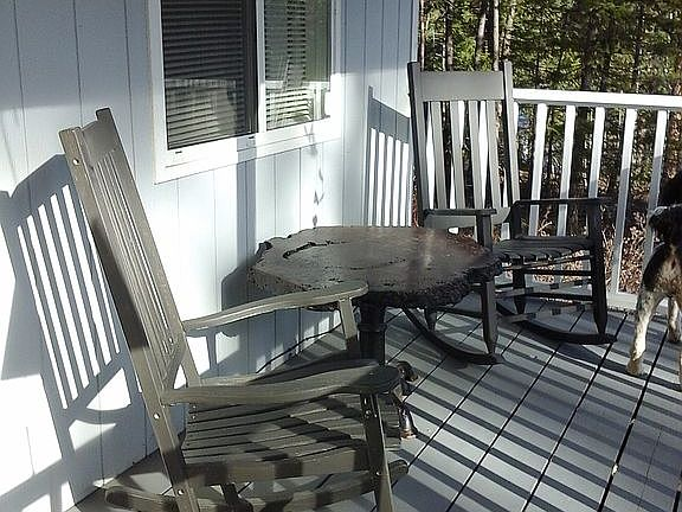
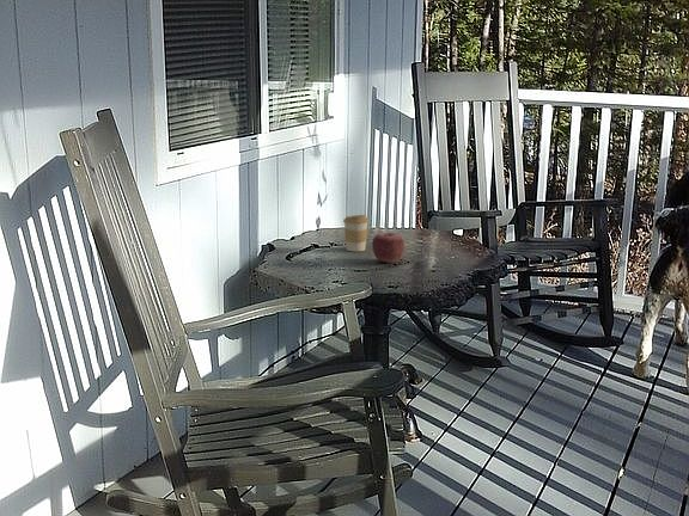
+ apple (388, 247)
+ coffee cup (355, 232)
